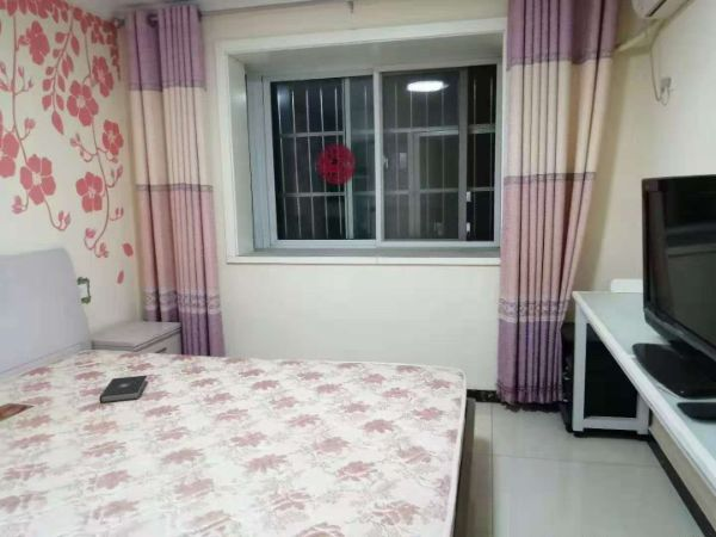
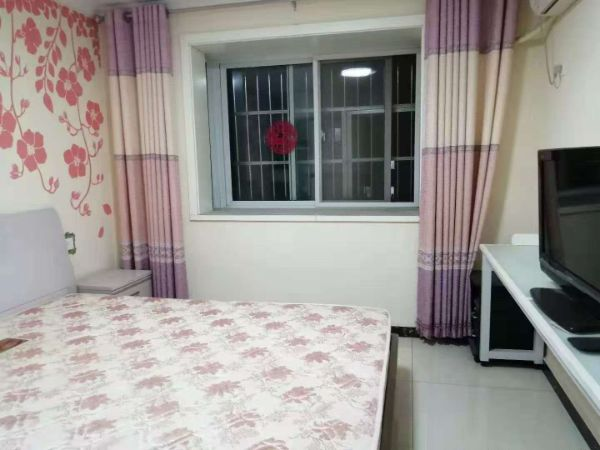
- book (124, 388)
